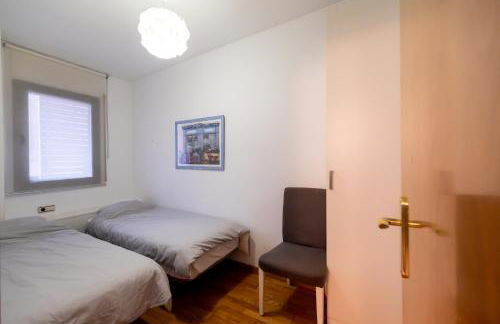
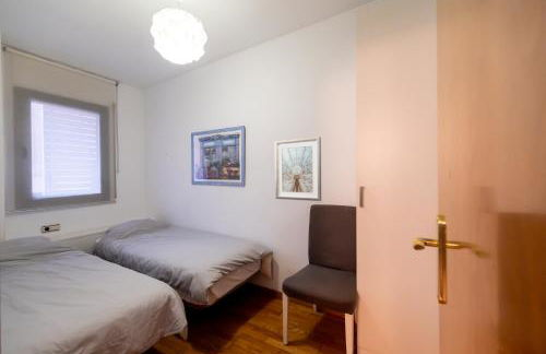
+ picture frame (296, 169)
